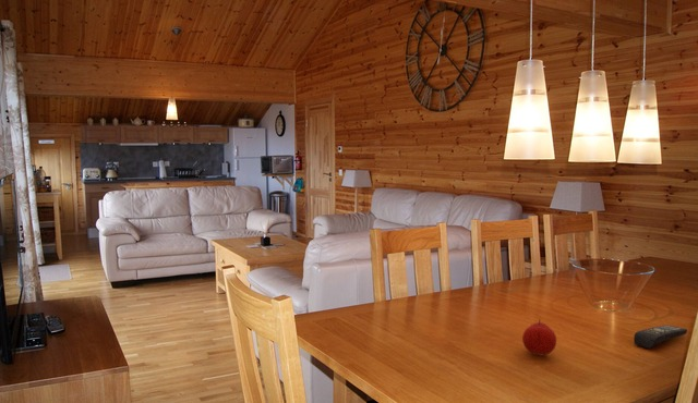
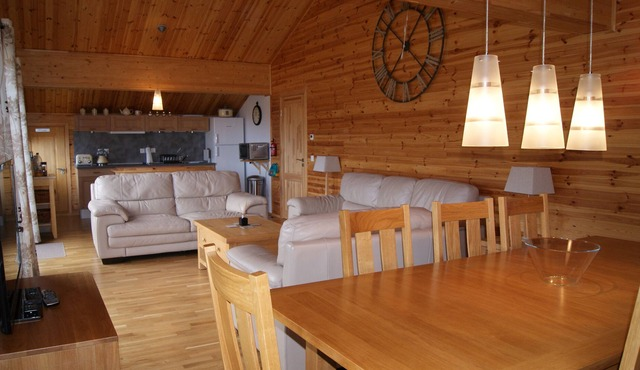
- fruit (539, 337)
- remote control (660, 333)
